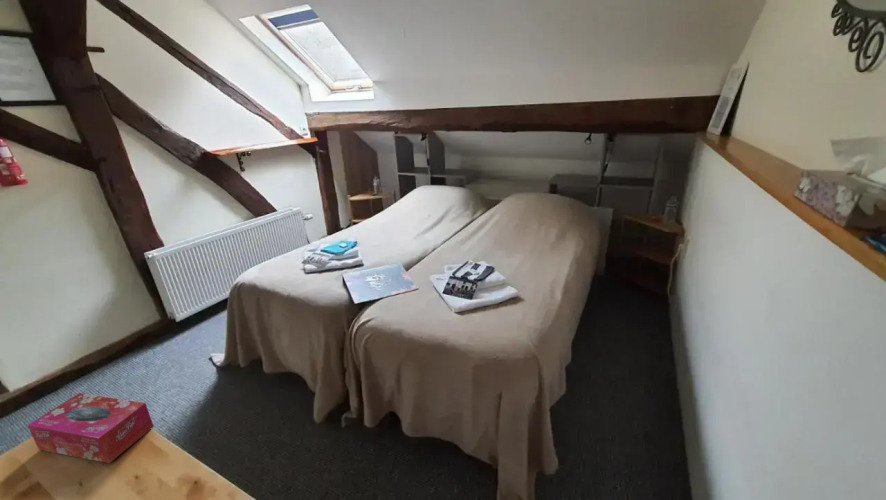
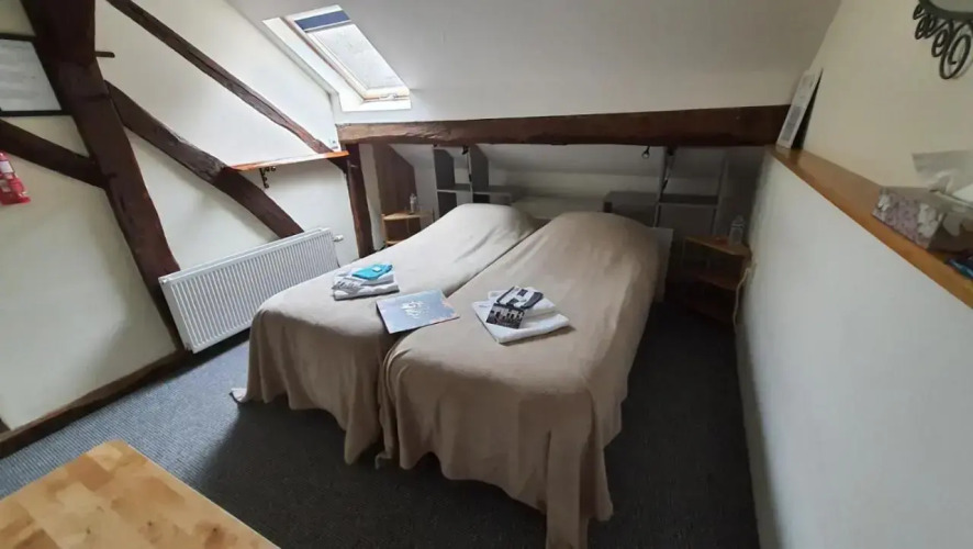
- tissue box (93, 425)
